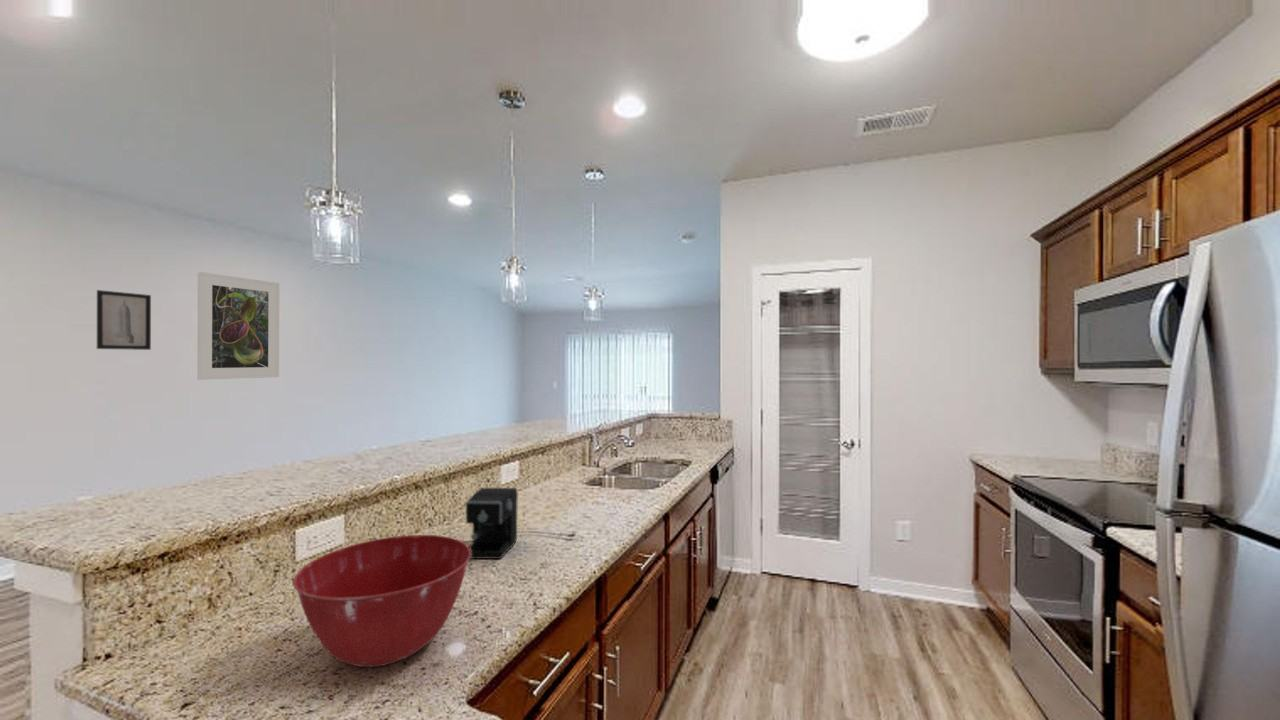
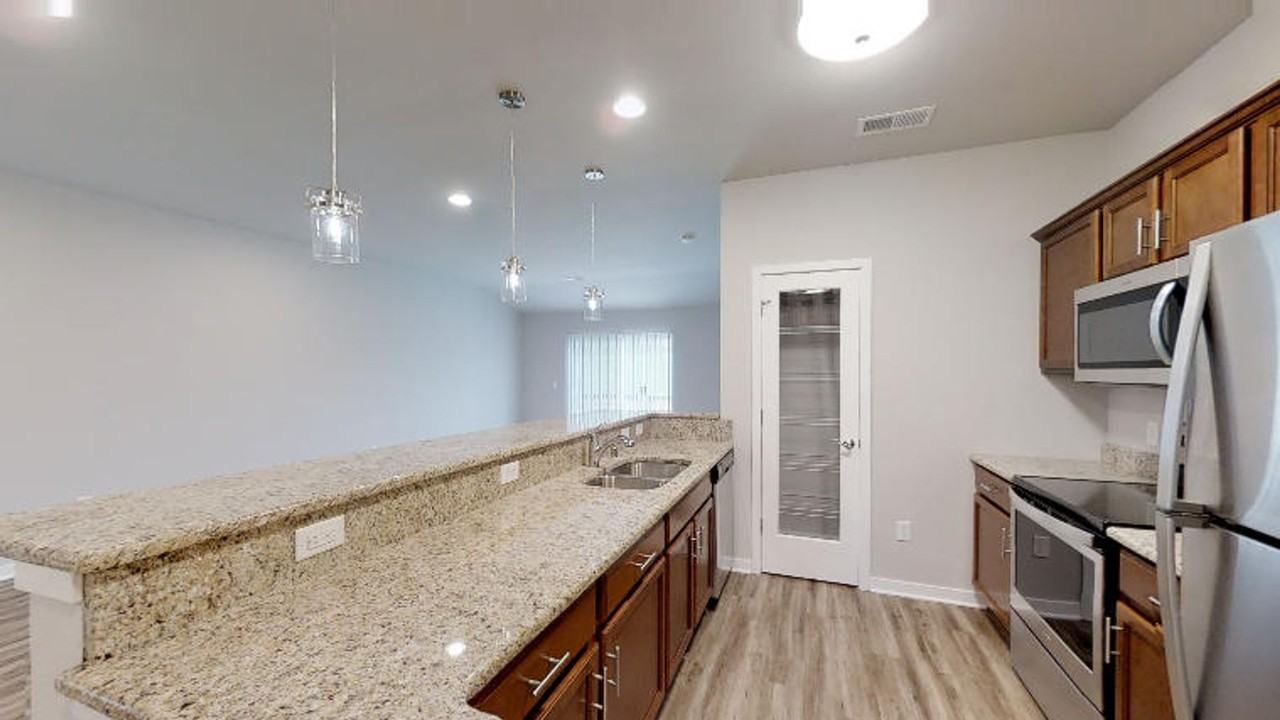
- mixing bowl (388, 602)
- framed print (241, 328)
- wall art (124, 321)
- coffee maker (516, 520)
